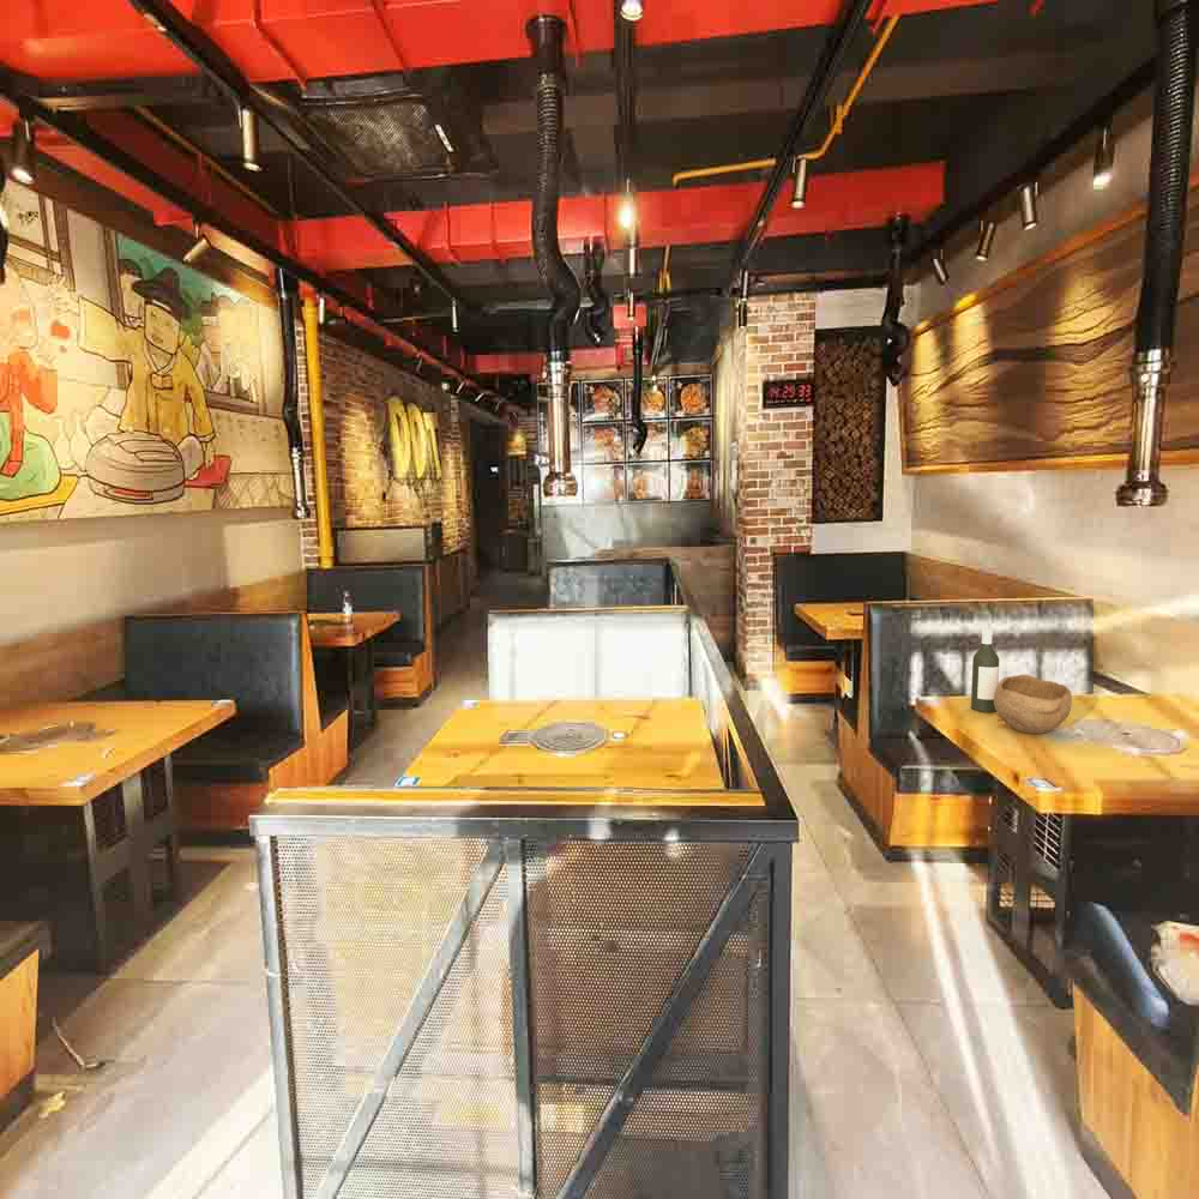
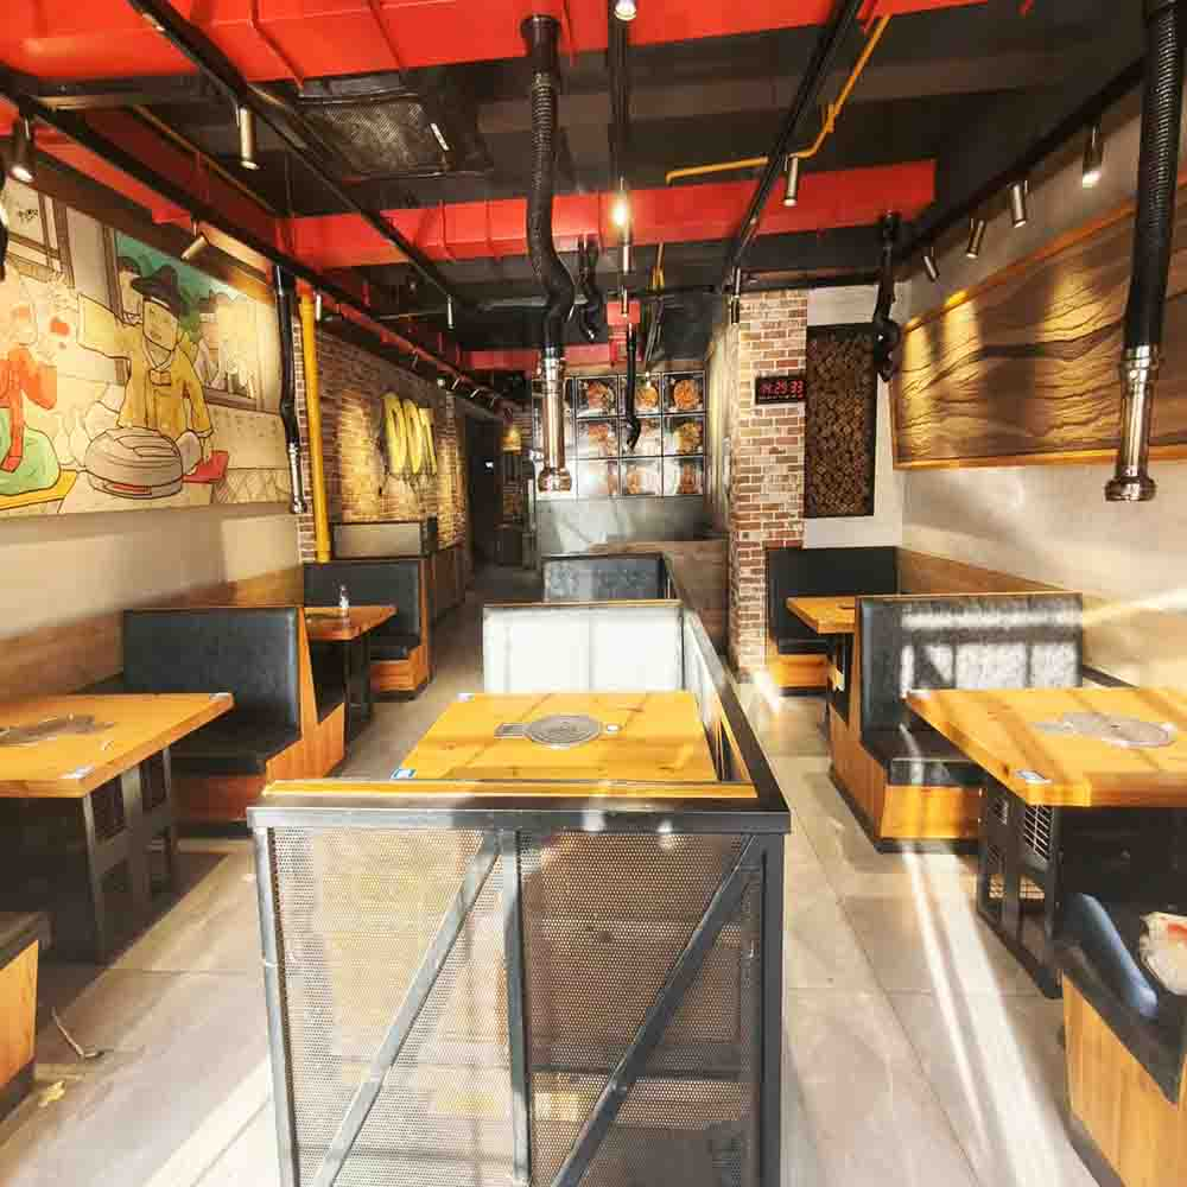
- bottle (986, 668)
- bowl (1032, 705)
